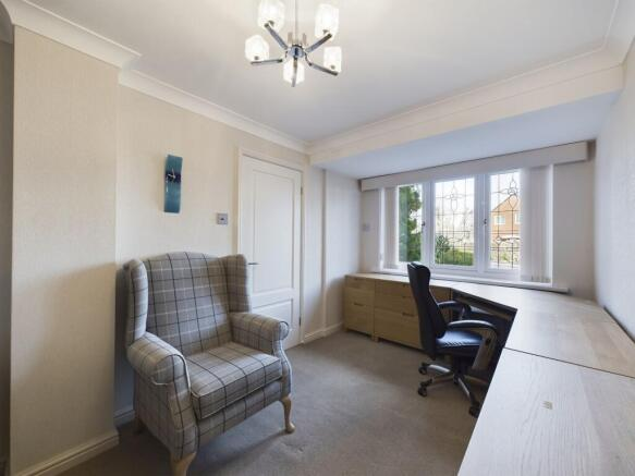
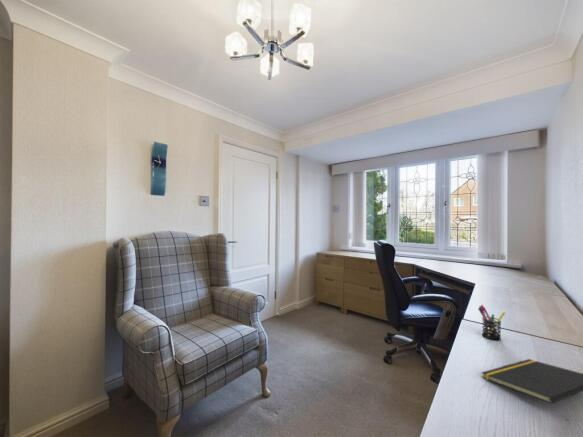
+ pen holder (490, 322)
+ notepad (538, 377)
